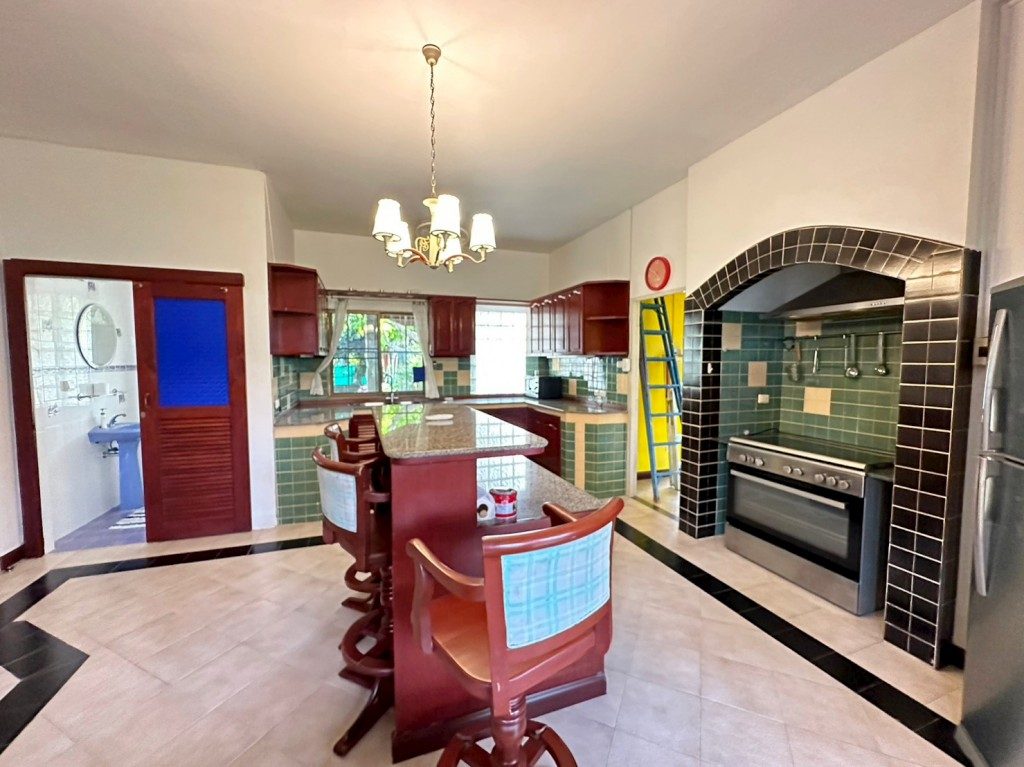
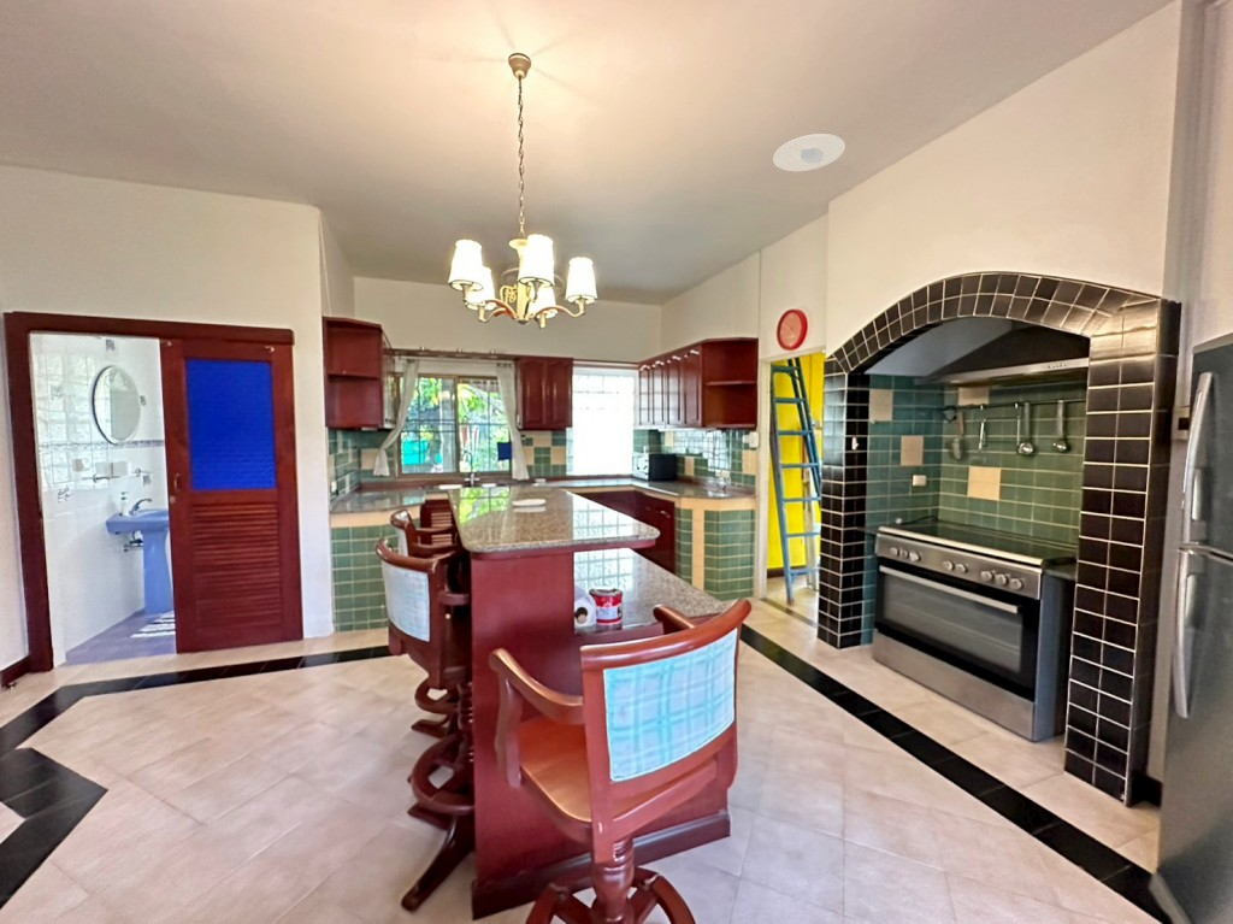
+ recessed light (808, 149)
